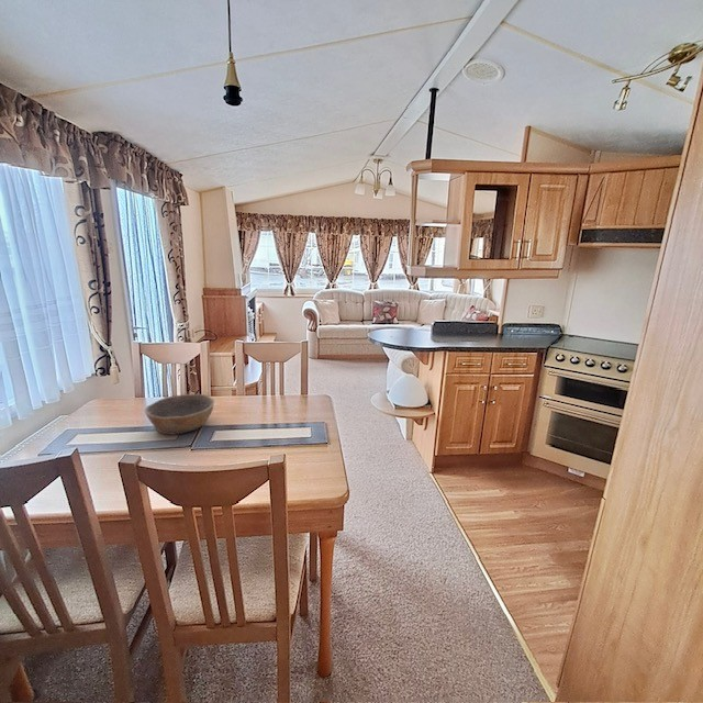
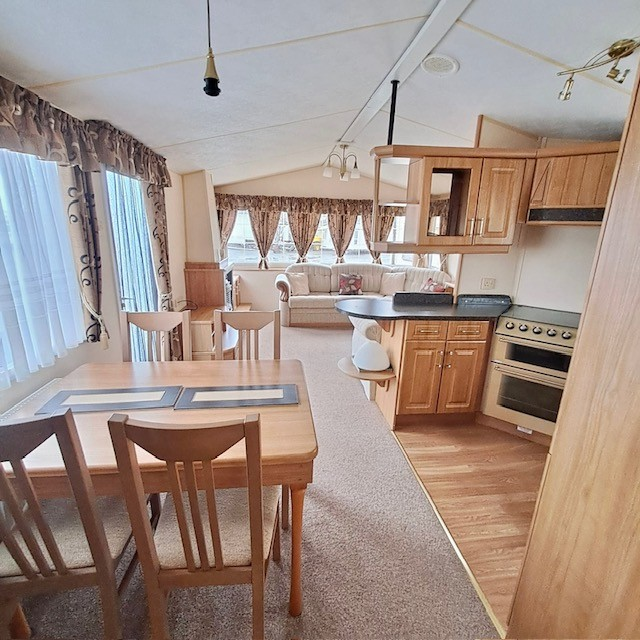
- bowl (181, 414)
